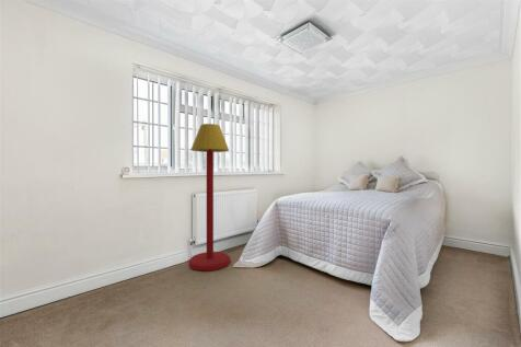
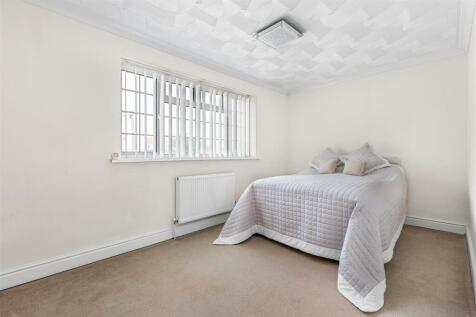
- floor lamp (209, 194)
